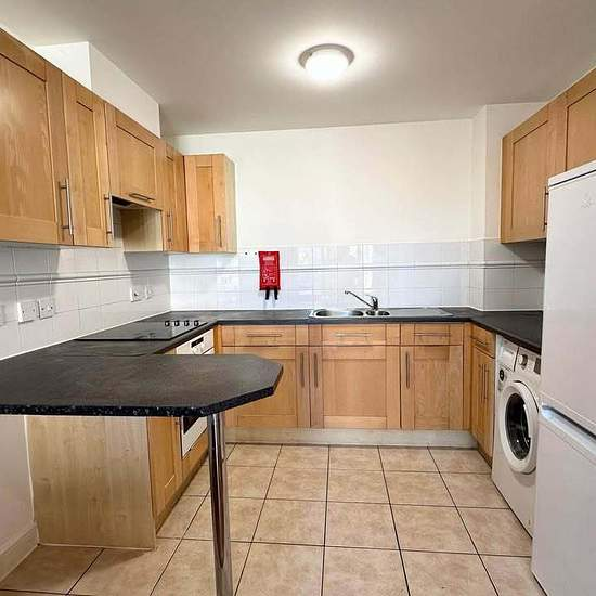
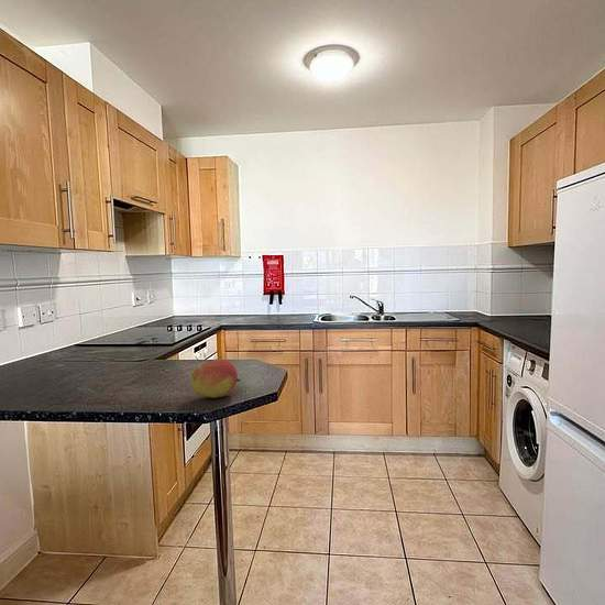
+ fruit (215, 378)
